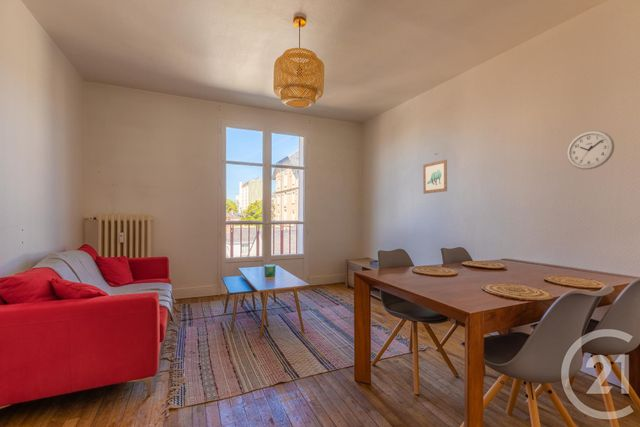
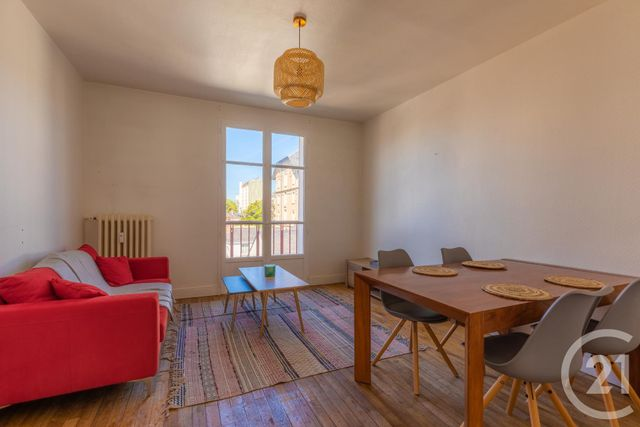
- wall art (434, 177)
- wall clock (588, 150)
